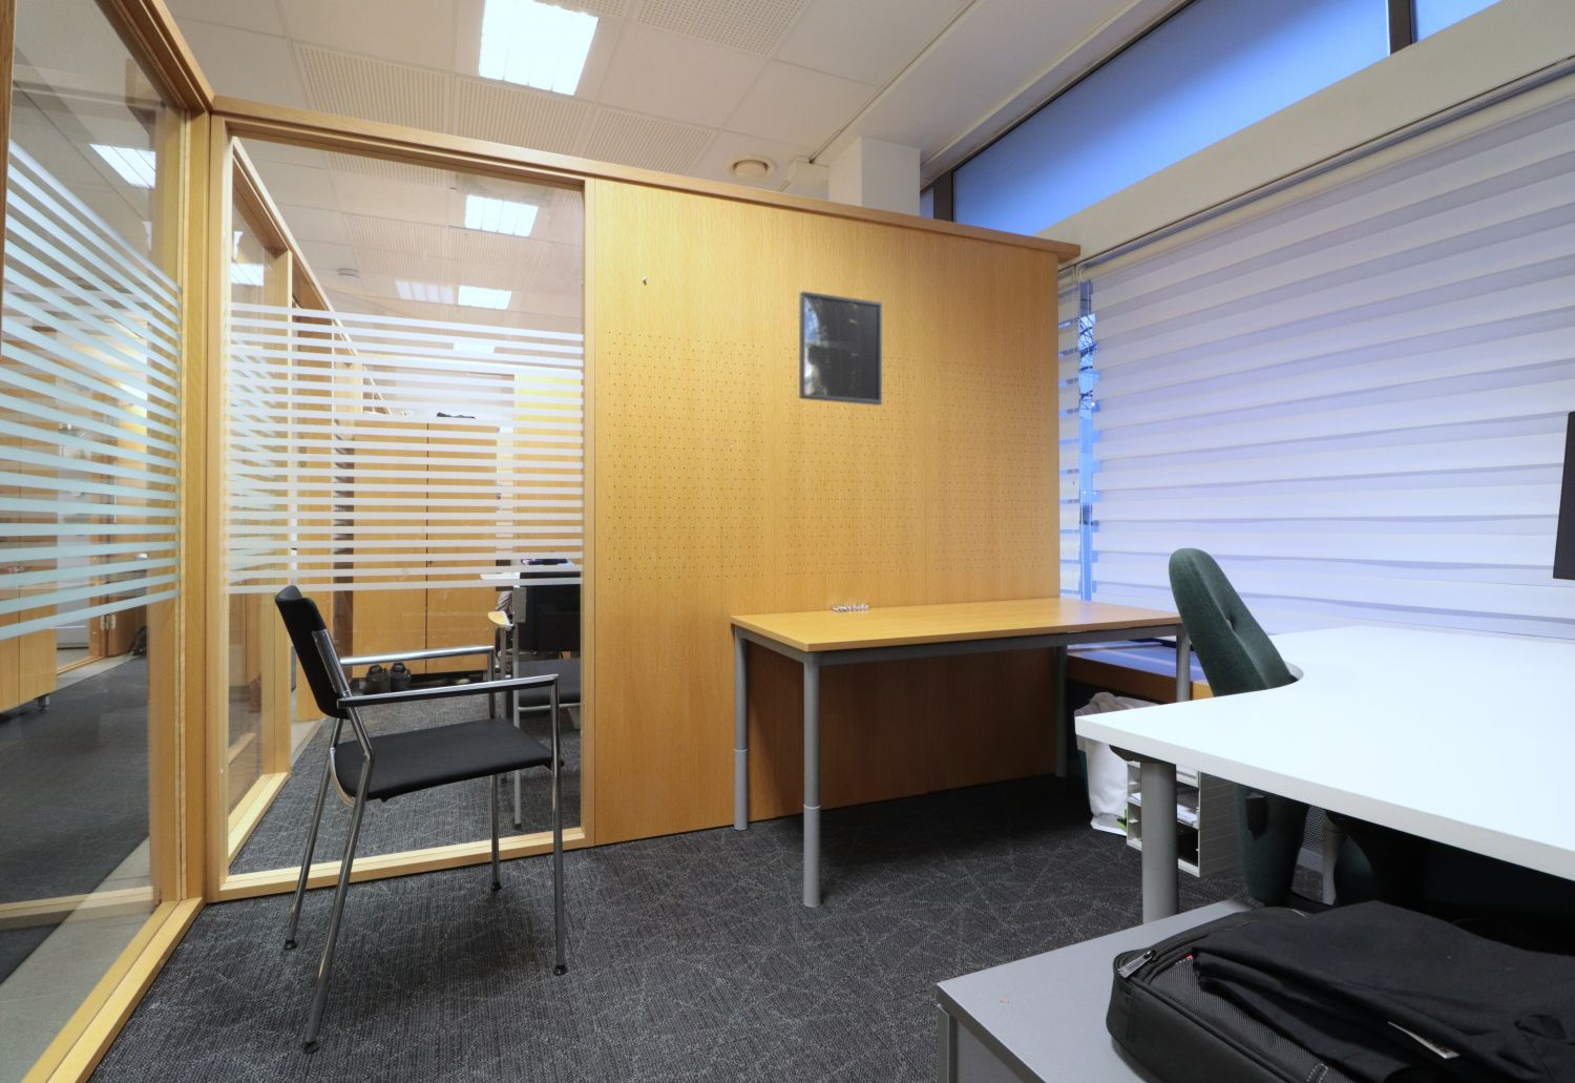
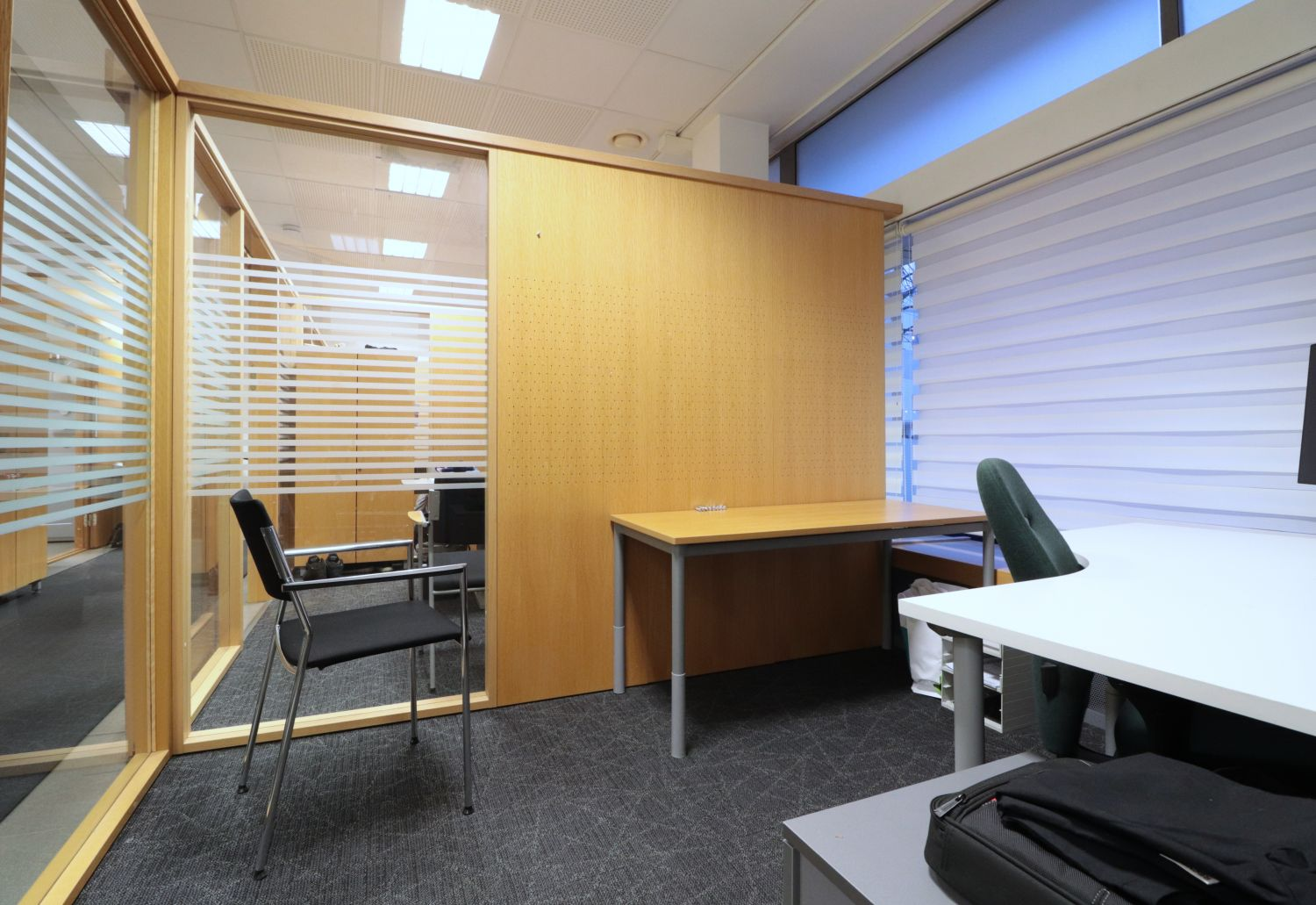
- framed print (841, 348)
